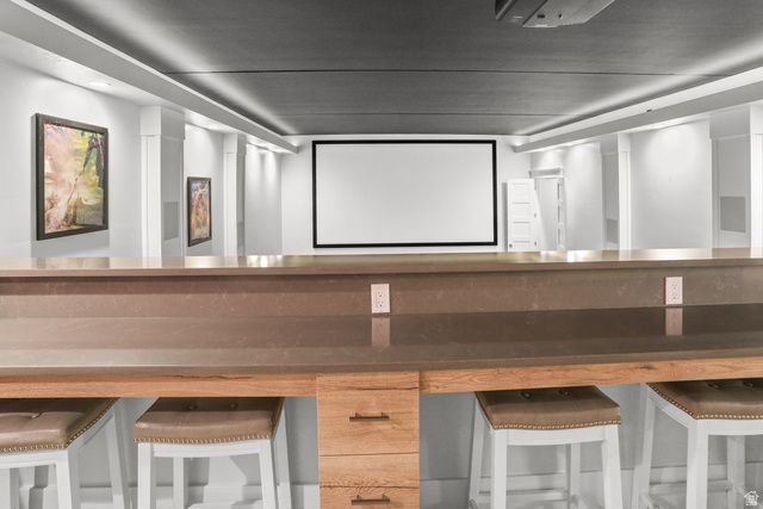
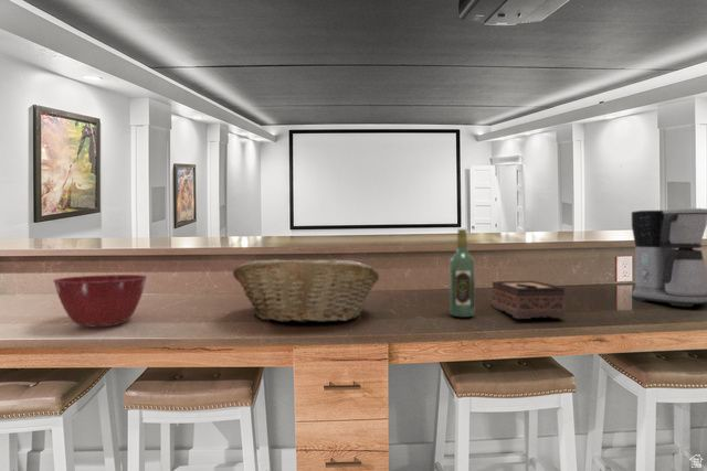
+ fruit basket (306, 287)
+ coffee maker (665, 255)
+ wine bottle (462, 271)
+ tissue box (526, 298)
+ mixing bowl (102, 300)
